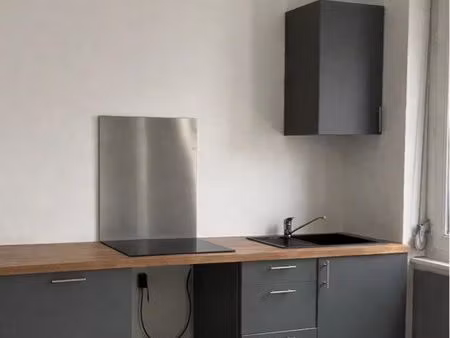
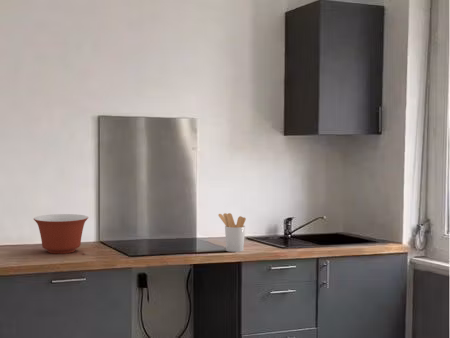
+ utensil holder (231, 231)
+ mixing bowl (61, 234)
